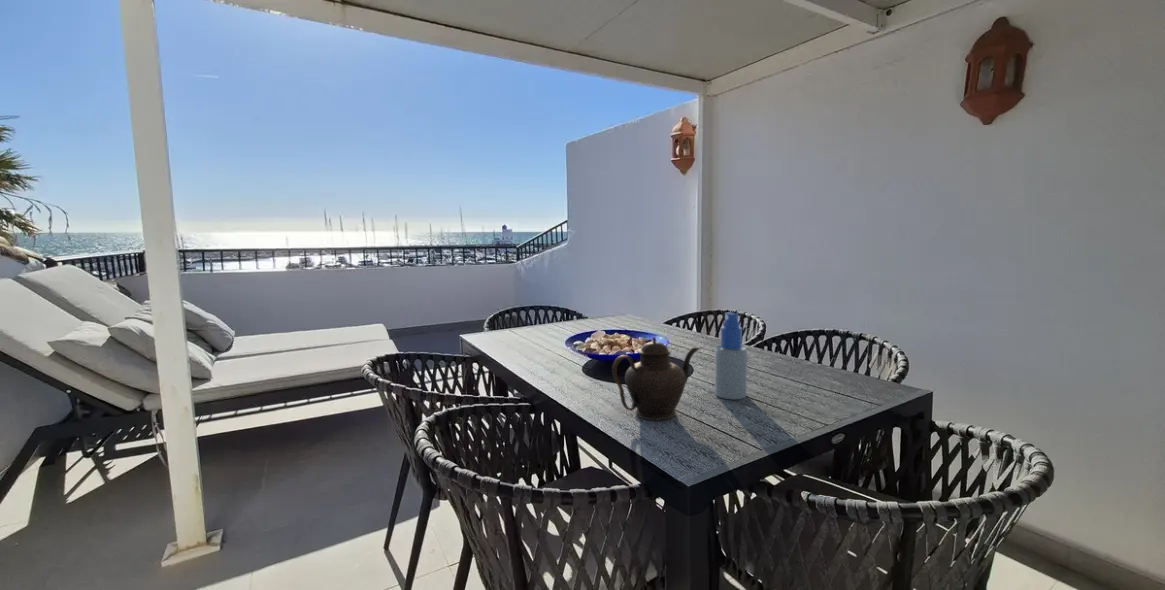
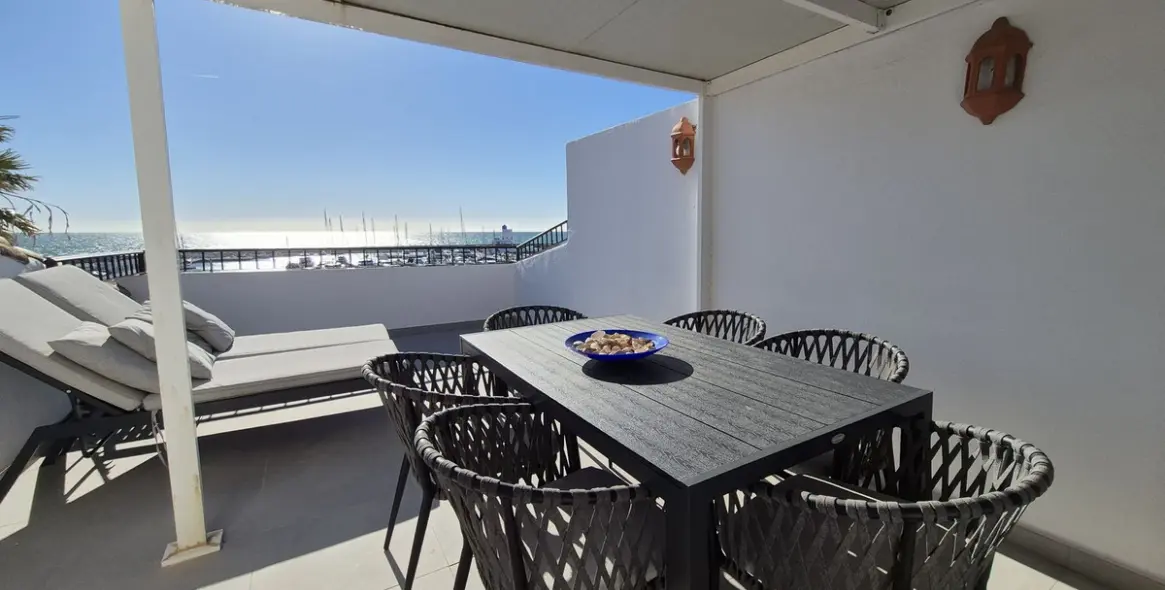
- teapot (659, 375)
- spray bottle (730, 354)
